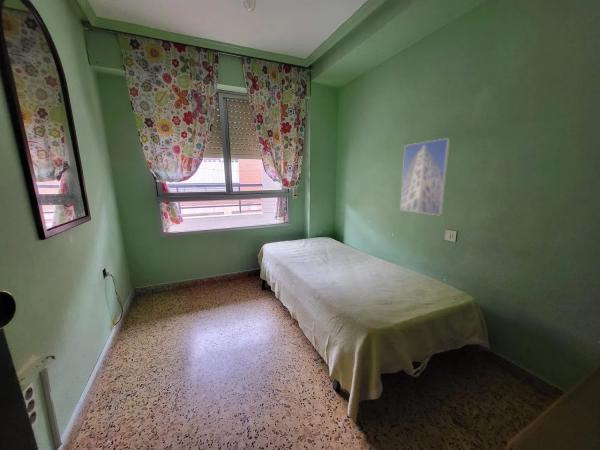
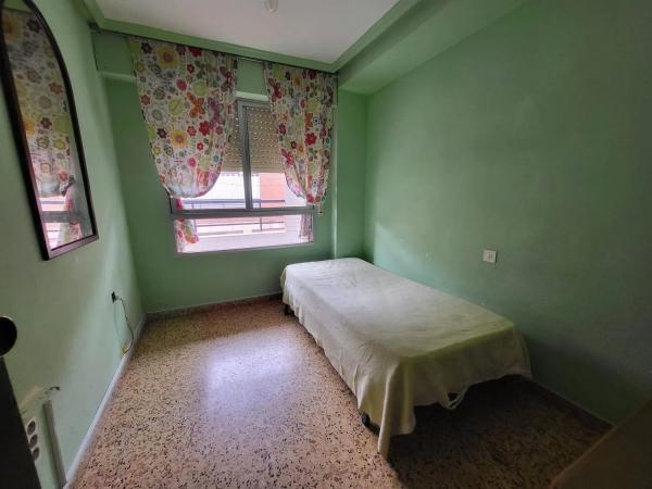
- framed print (422, 178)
